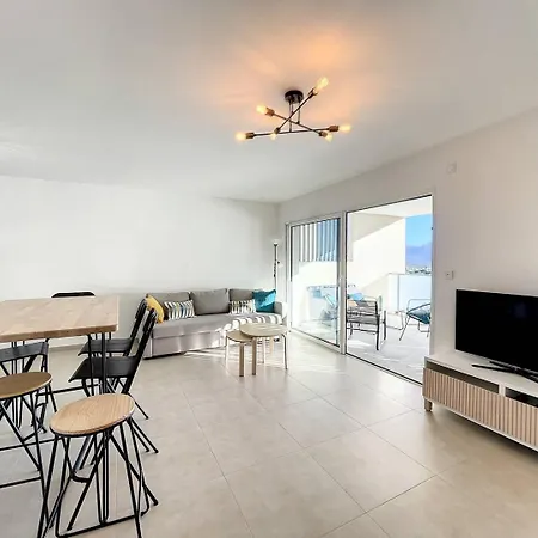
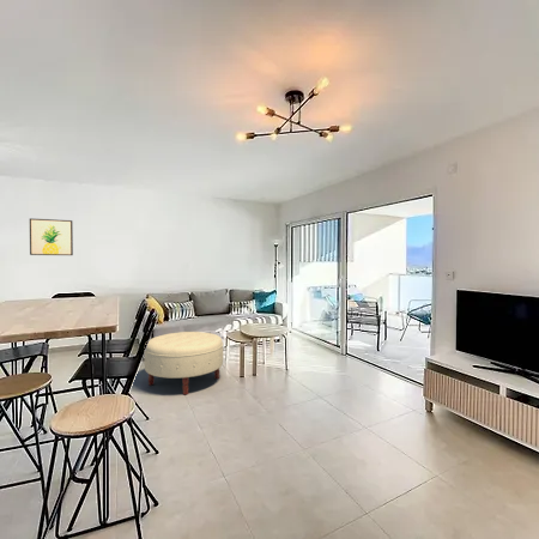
+ ottoman (184, 359)
+ wall art (52, 237)
